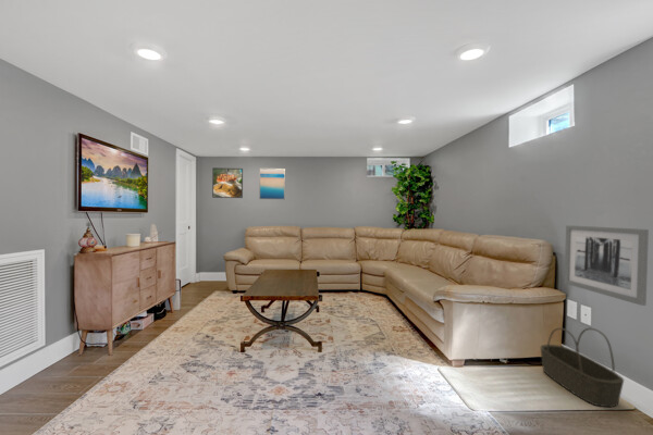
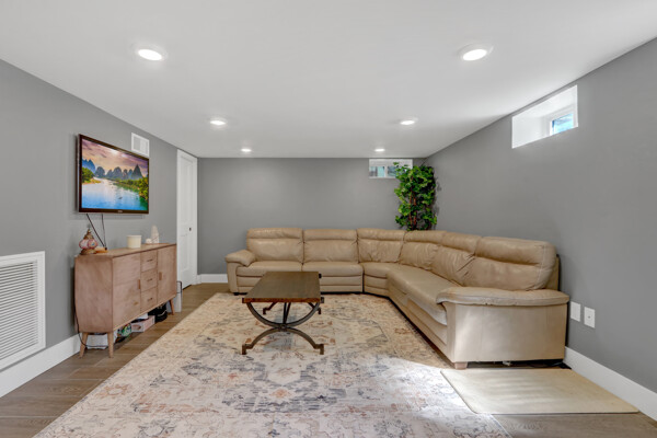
- wall art (272, 184)
- basket (577, 357)
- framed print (227, 183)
- wall art (600, 260)
